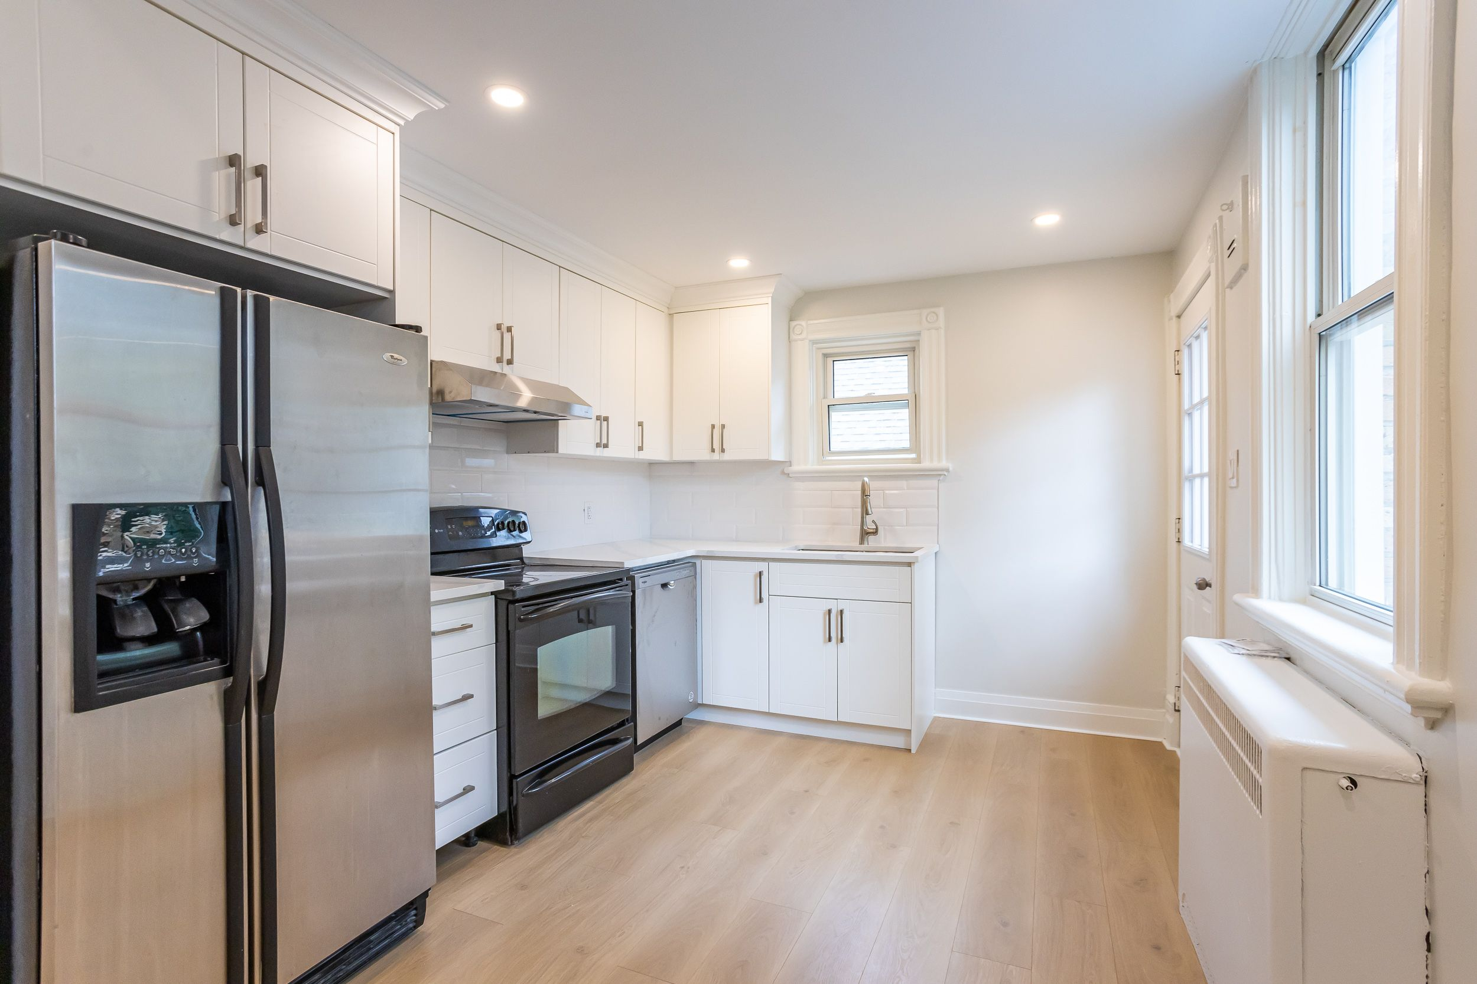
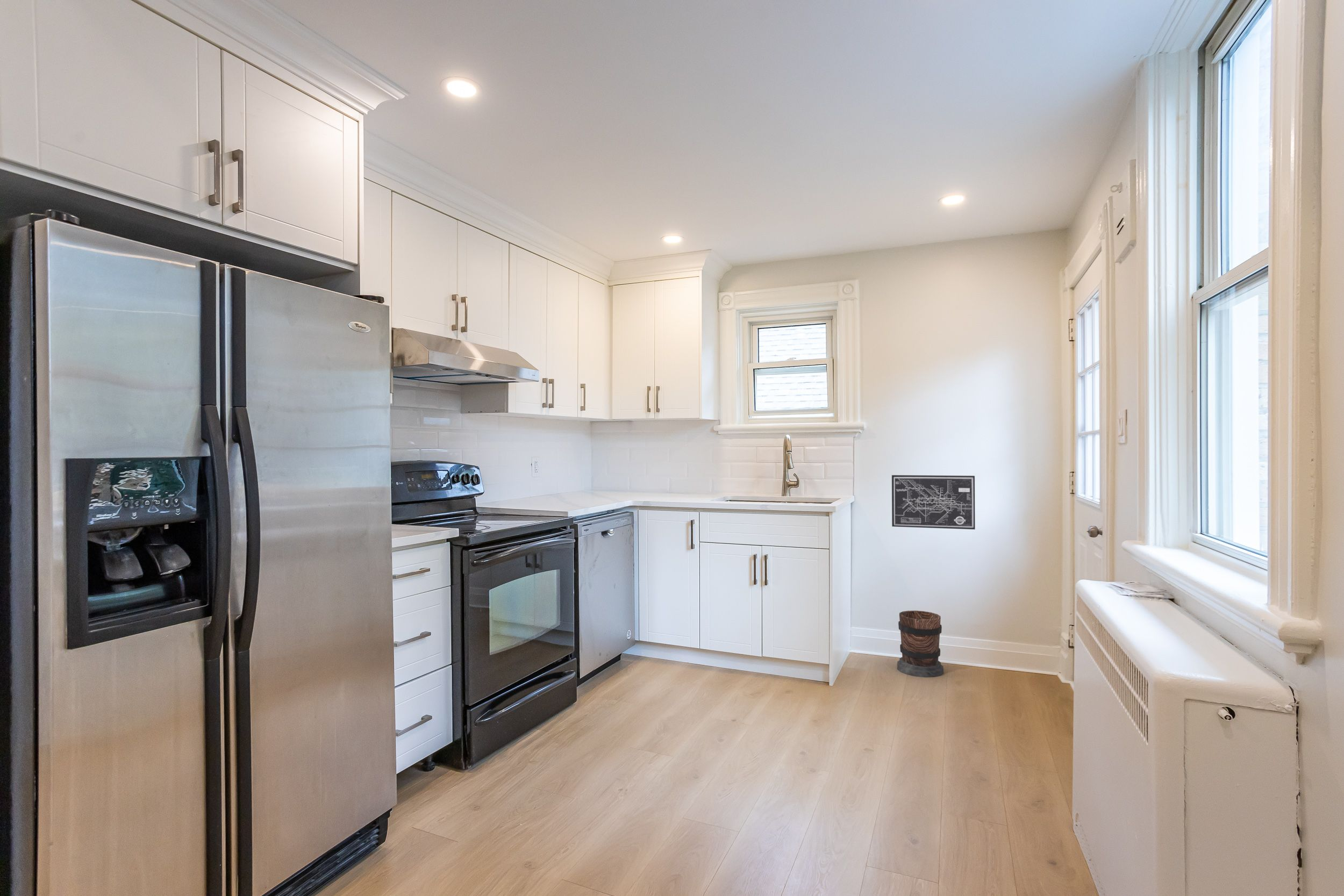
+ wall art (932, 501)
+ wooden barrel (920, 641)
